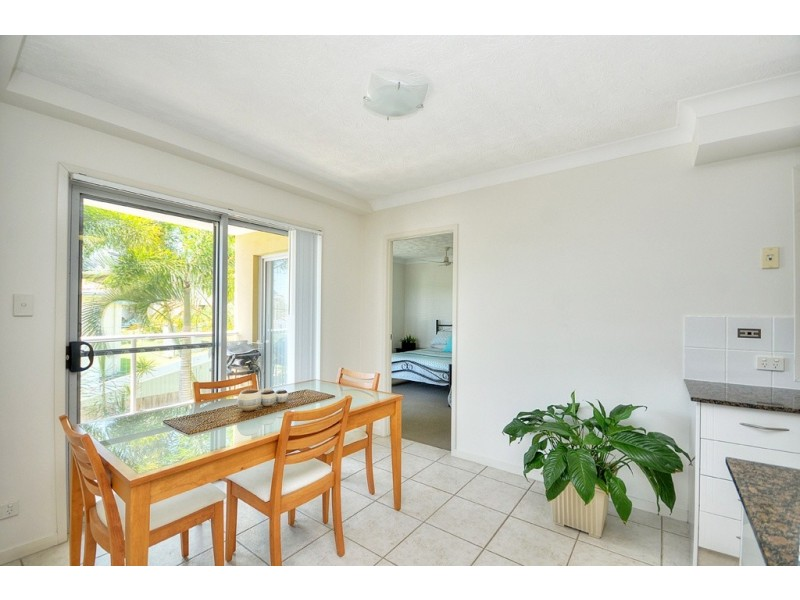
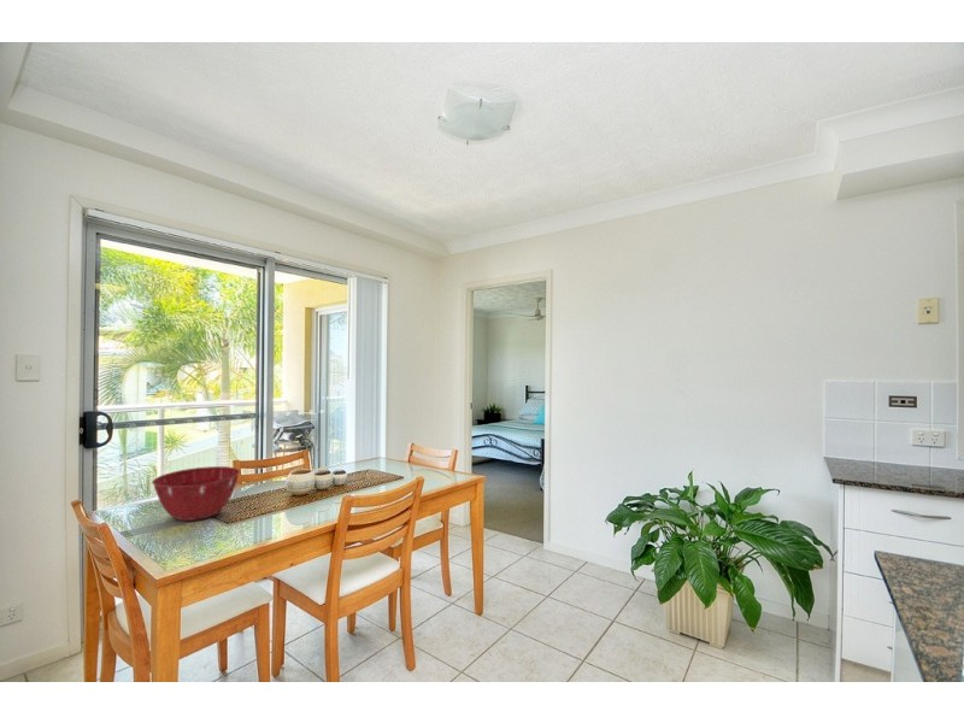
+ mixing bowl (198, 494)
